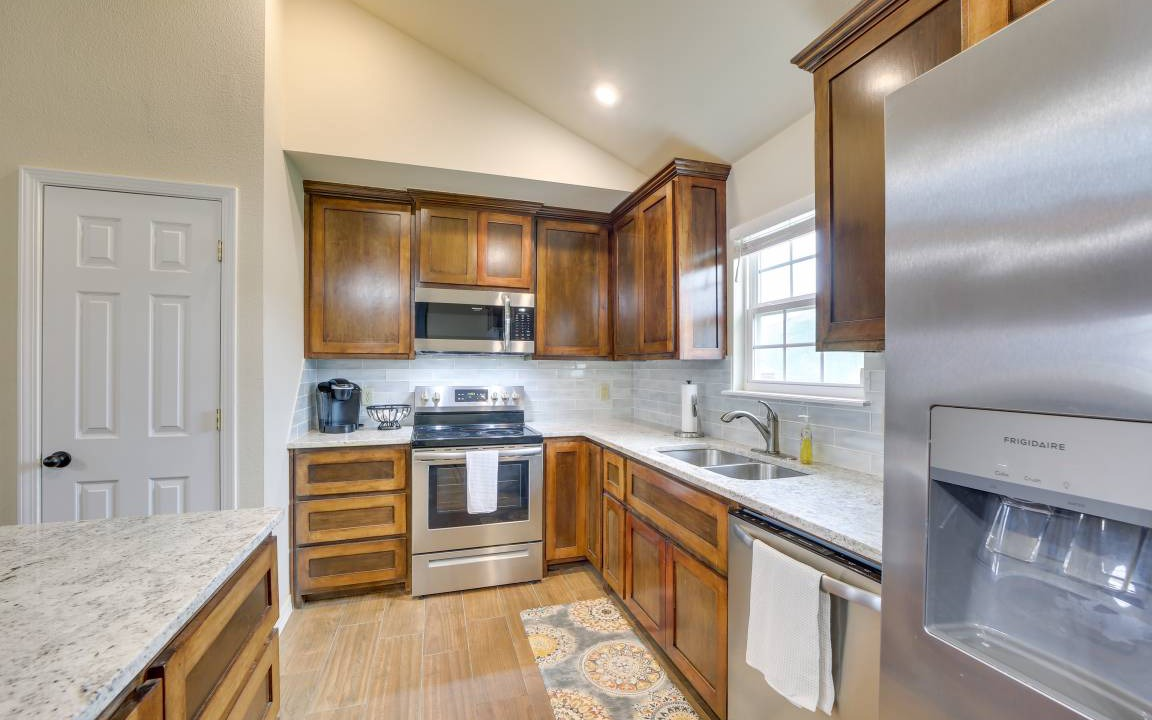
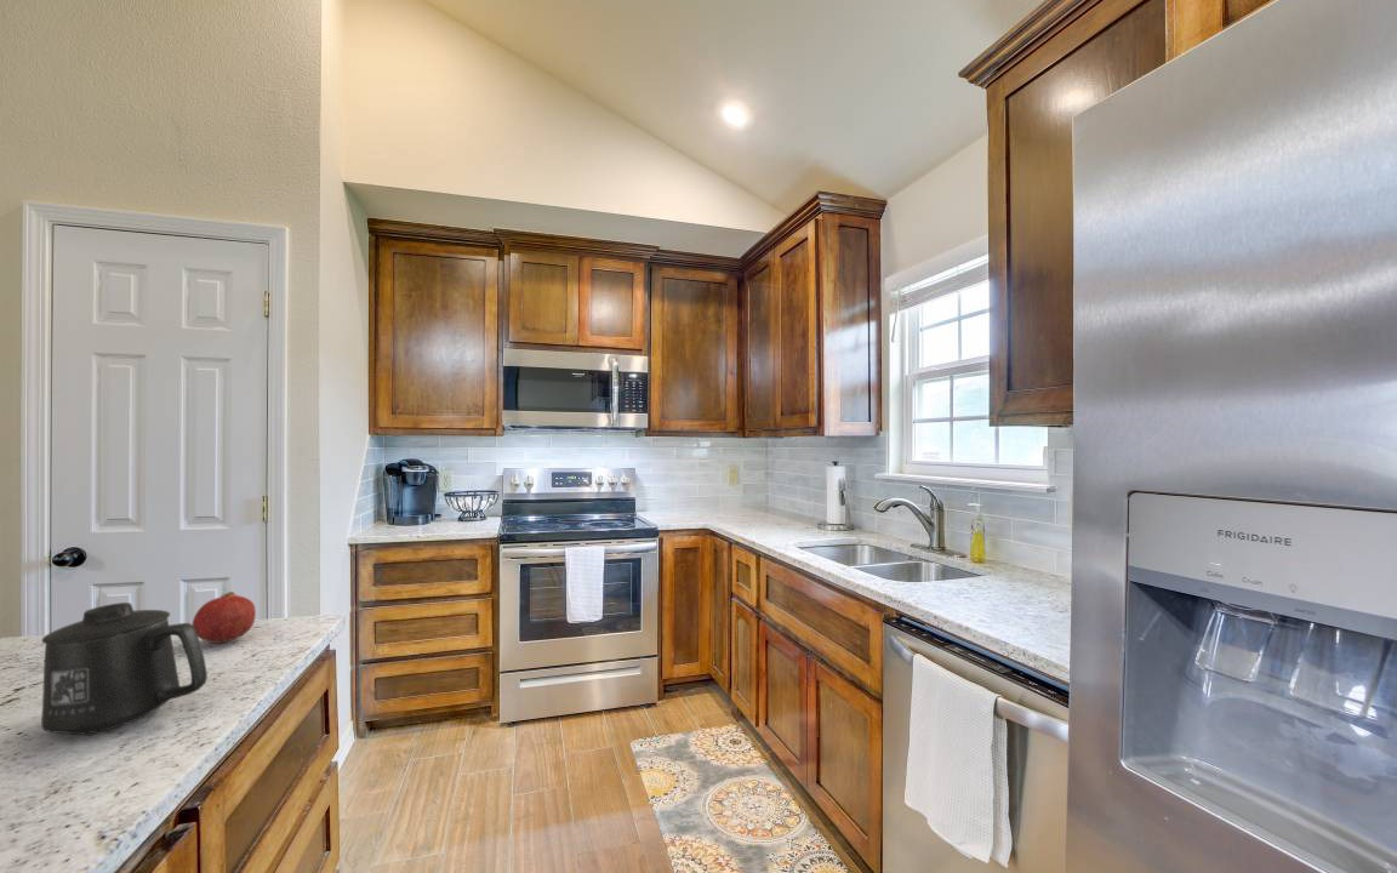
+ fruit (226, 616)
+ mug (131, 660)
